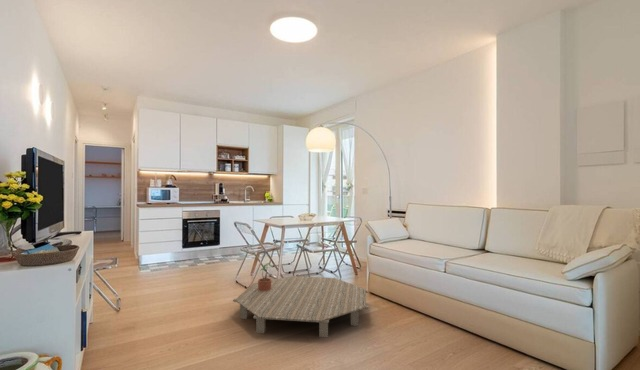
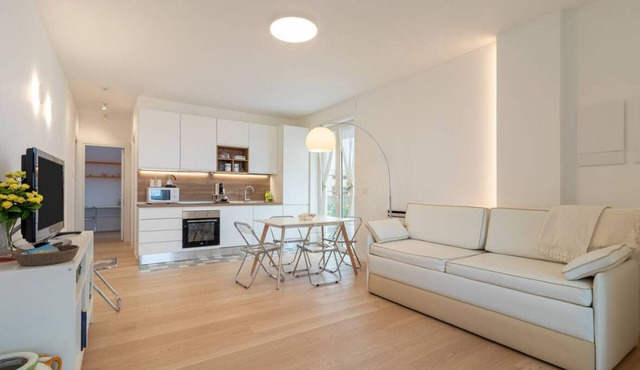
- potted plant (266, 276)
- coffee table (303, 302)
